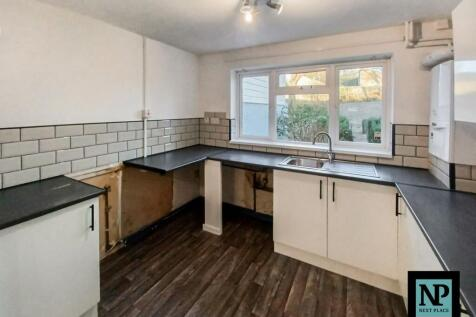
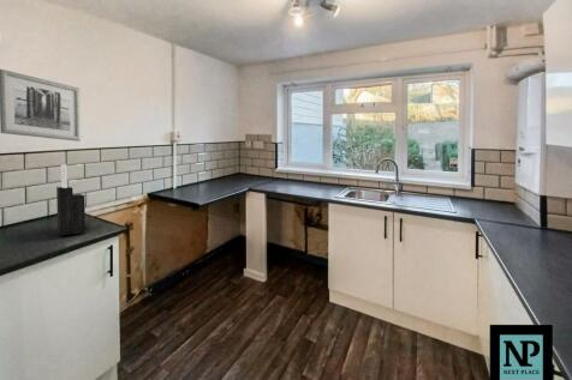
+ wall art (43, 108)
+ knife block (72, 198)
